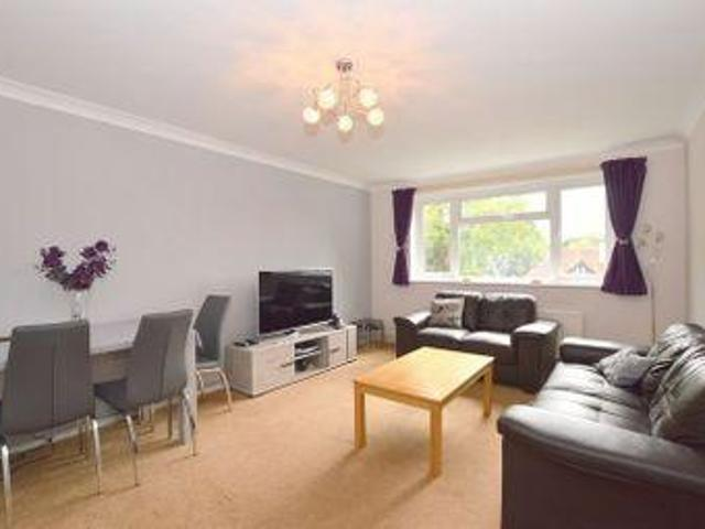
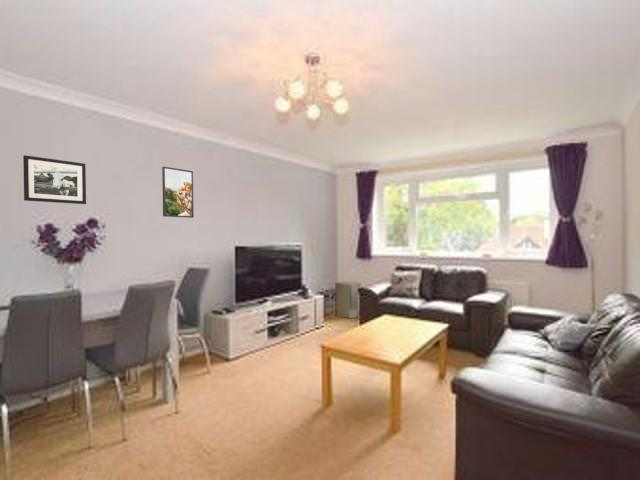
+ air purifier (347, 299)
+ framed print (178, 193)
+ picture frame (56, 181)
